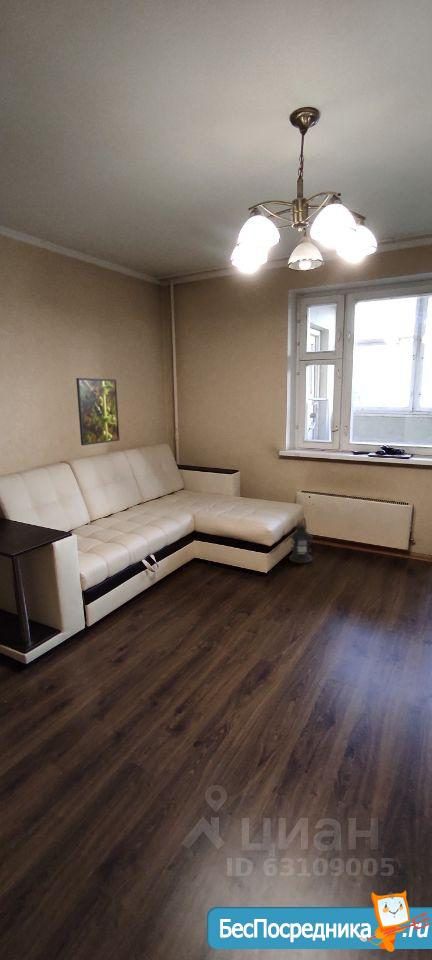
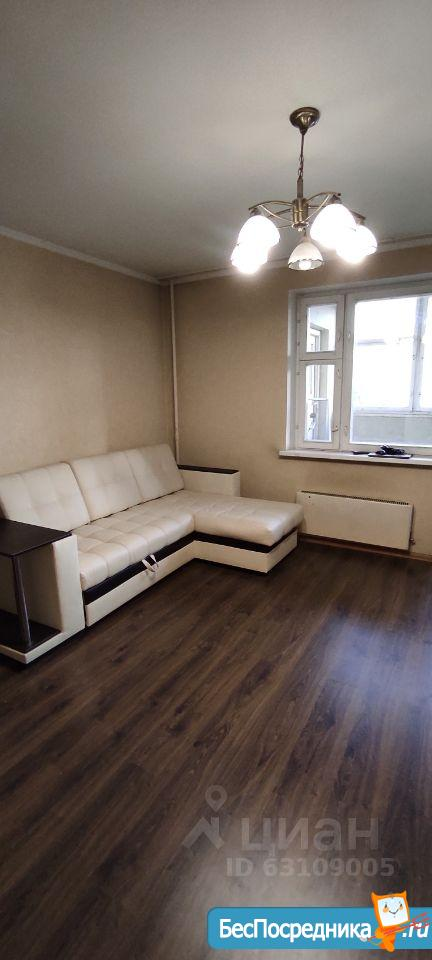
- lantern (301, 539)
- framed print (99, 411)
